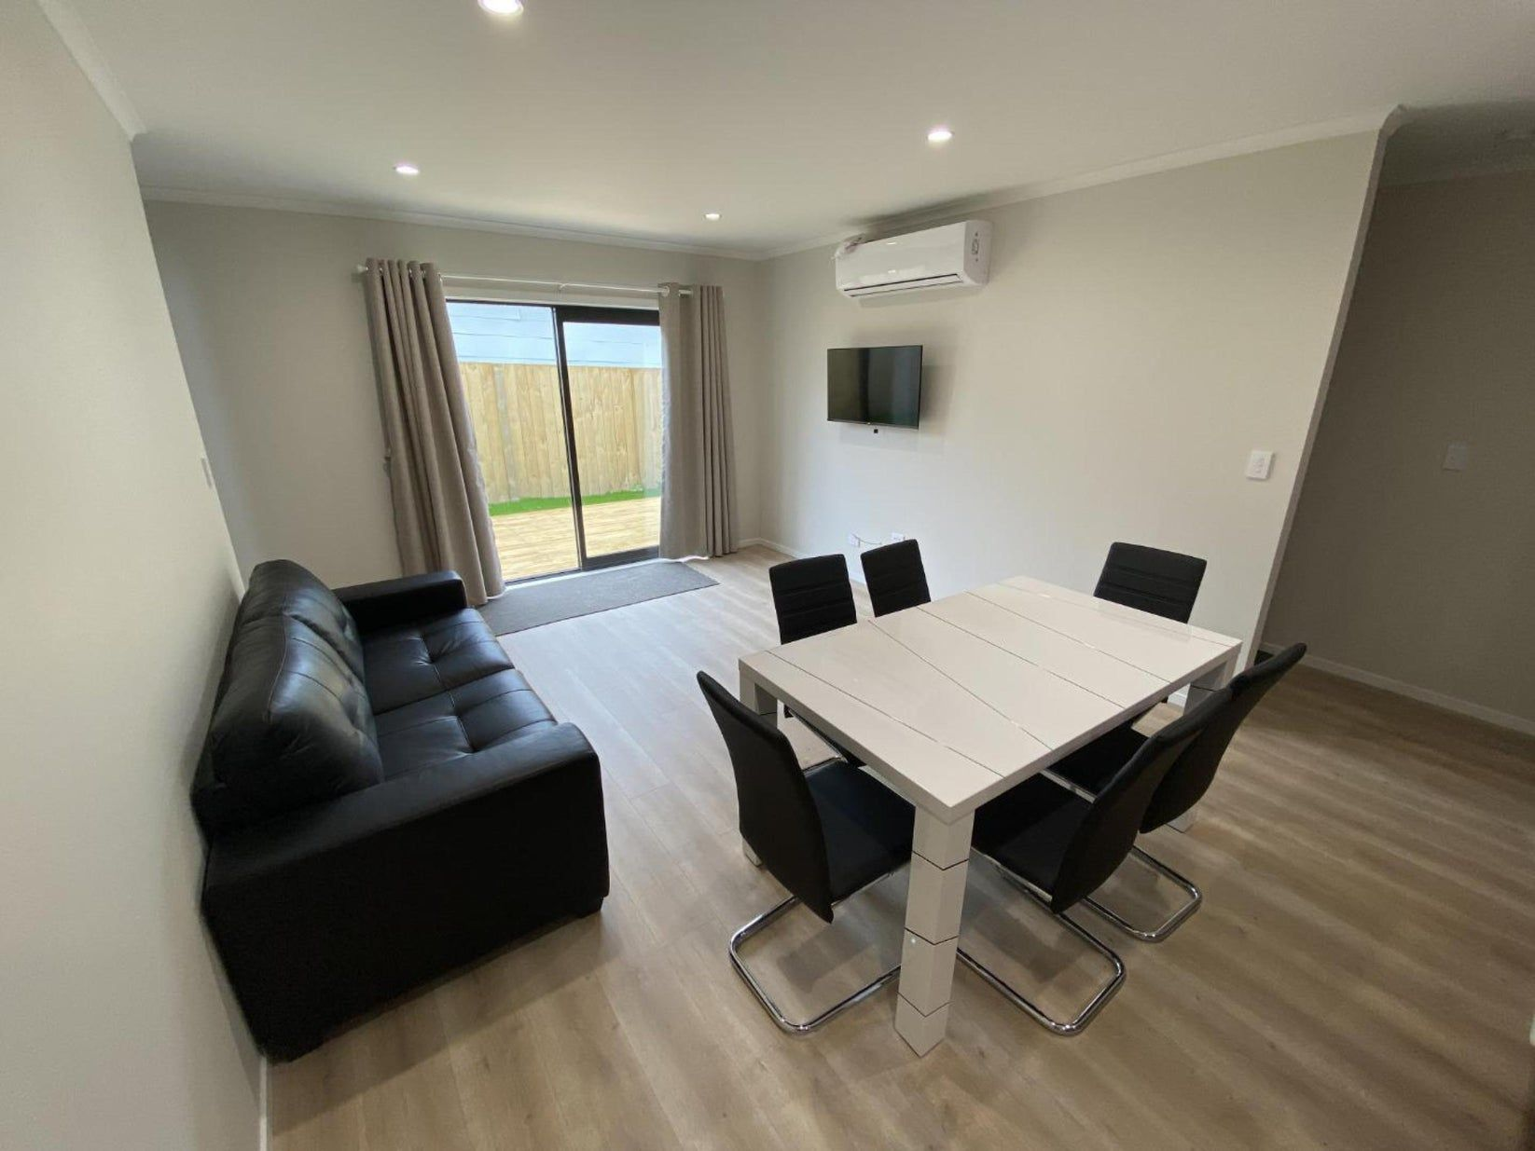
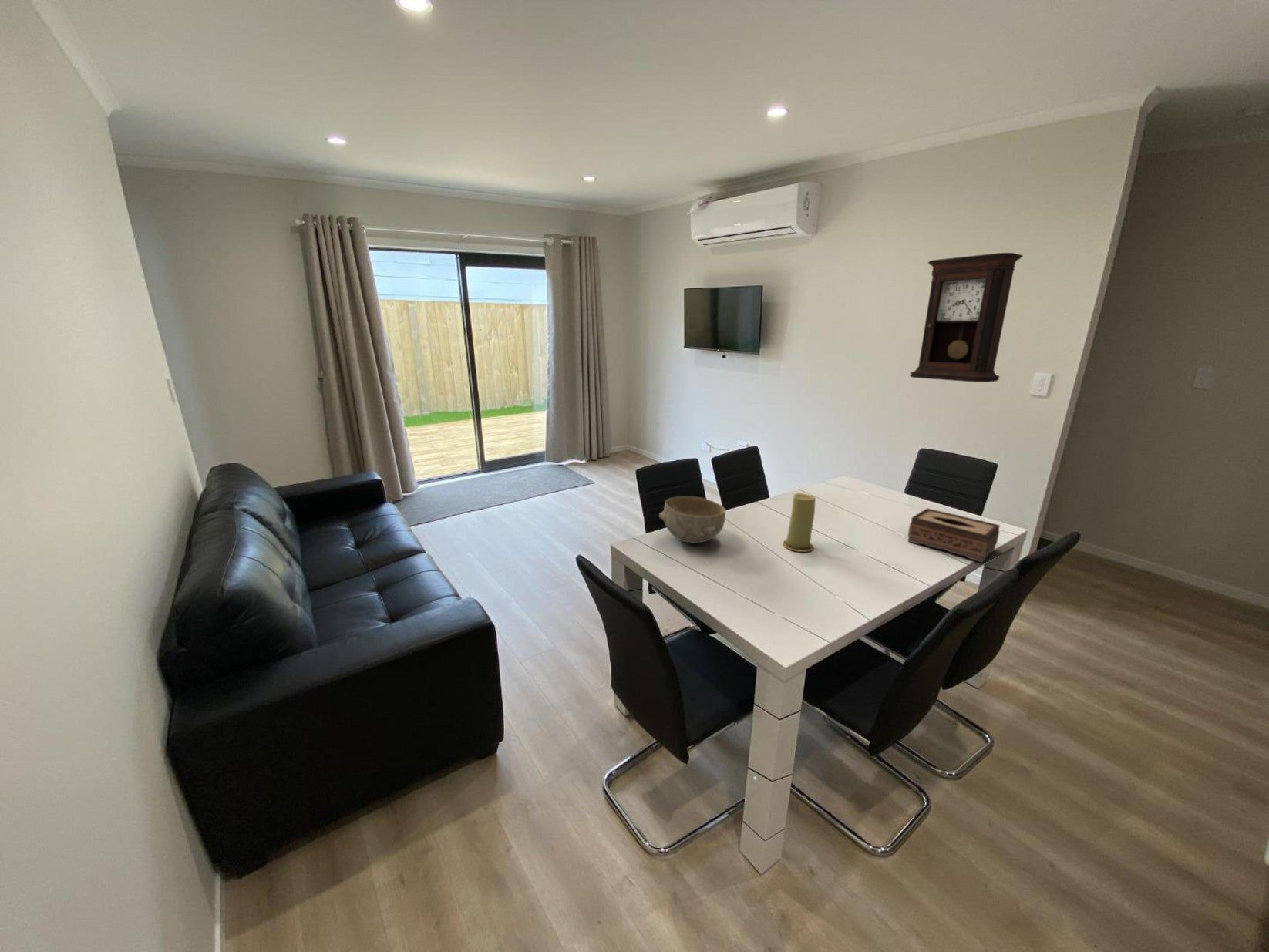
+ tissue box (952, 533)
+ candle (800, 520)
+ bowl (696, 521)
+ pendulum clock (960, 320)
